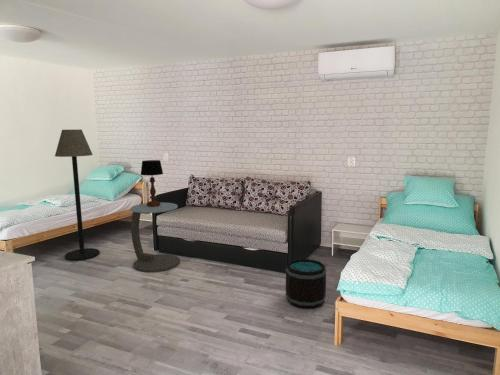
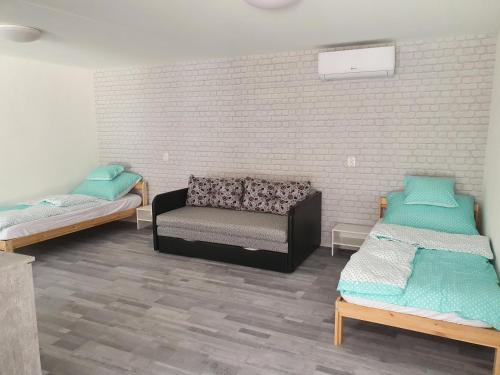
- side table (139, 235)
- table lamp (152, 183)
- bucket (305, 282)
- floor lamp (77, 194)
